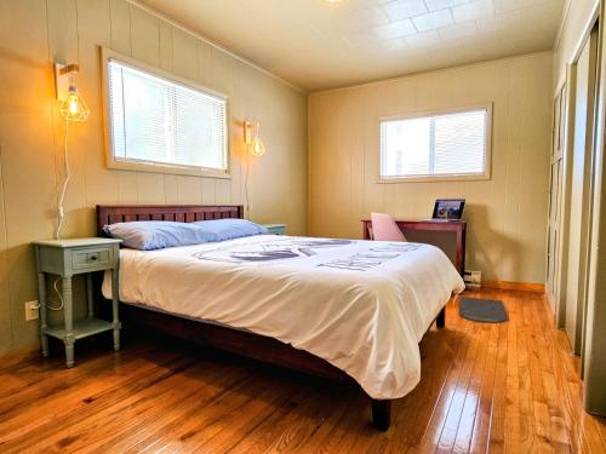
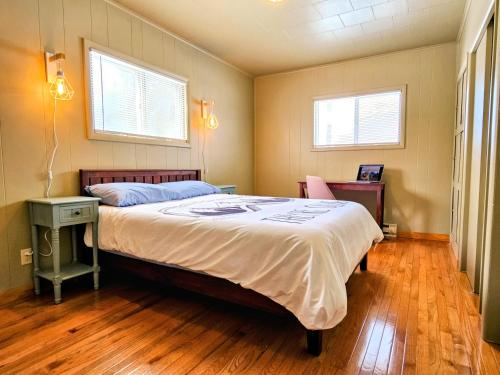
- door mat (481, 309)
